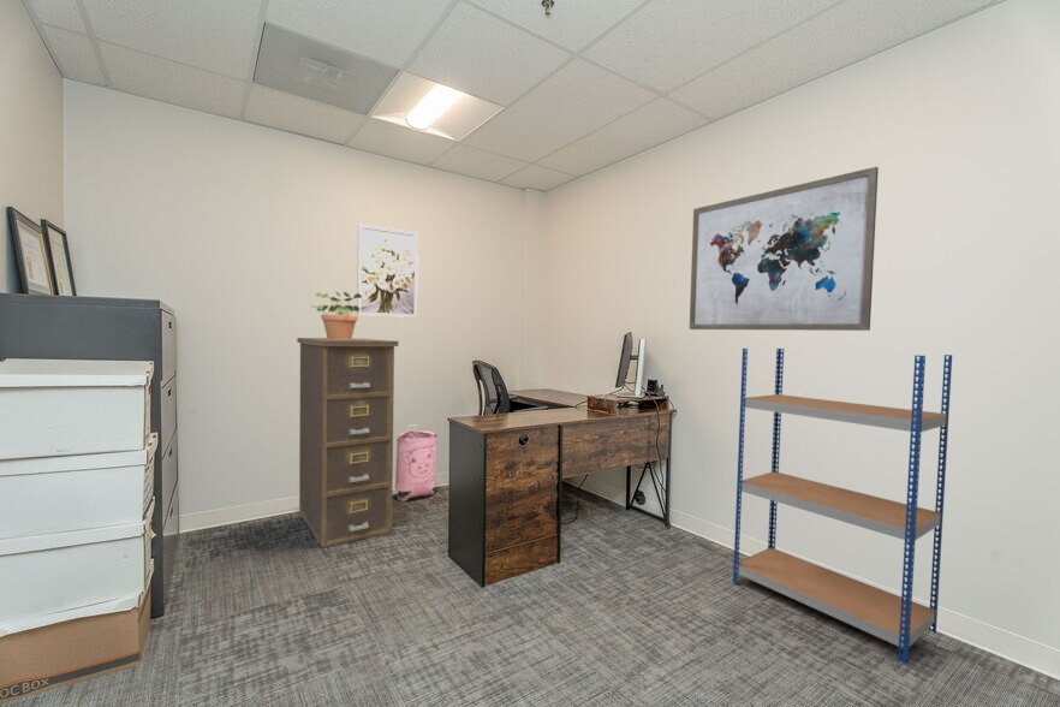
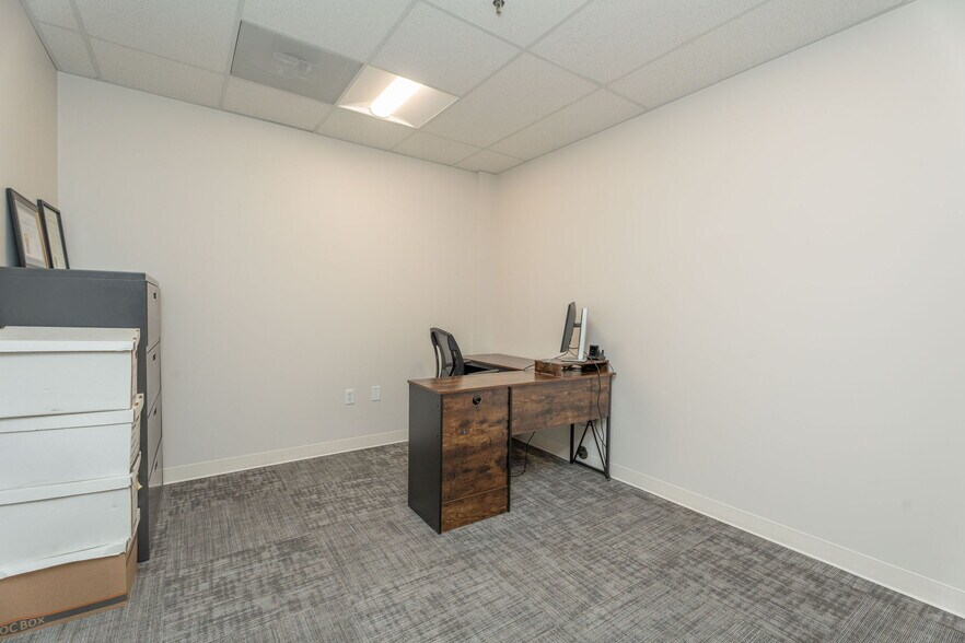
- wall art (768, 261)
- wall art (388, 272)
- shelving unit (828, 485)
- bag (416, 464)
- potted plant (335, 315)
- filing cabinet (344, 430)
